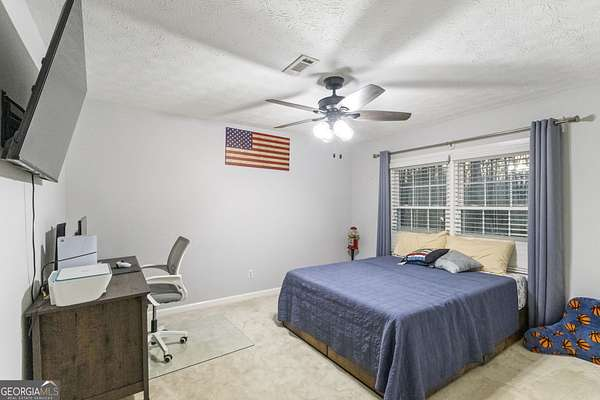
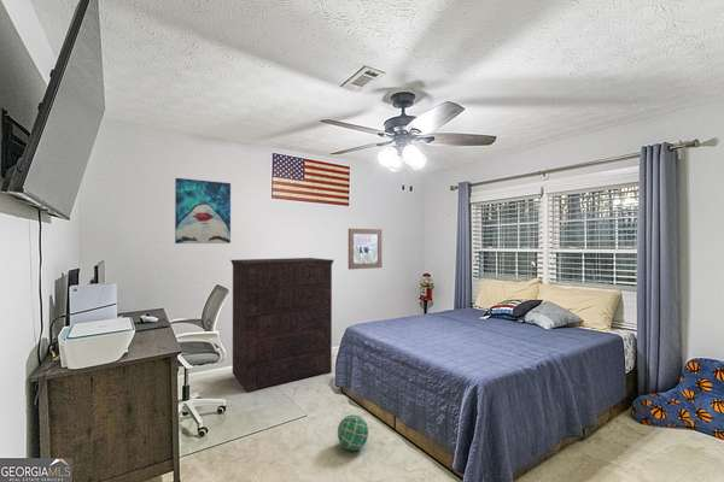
+ volleyball (352, 431)
+ wall art (366, 248)
+ wall art (204, 212)
+ dresser (282, 316)
